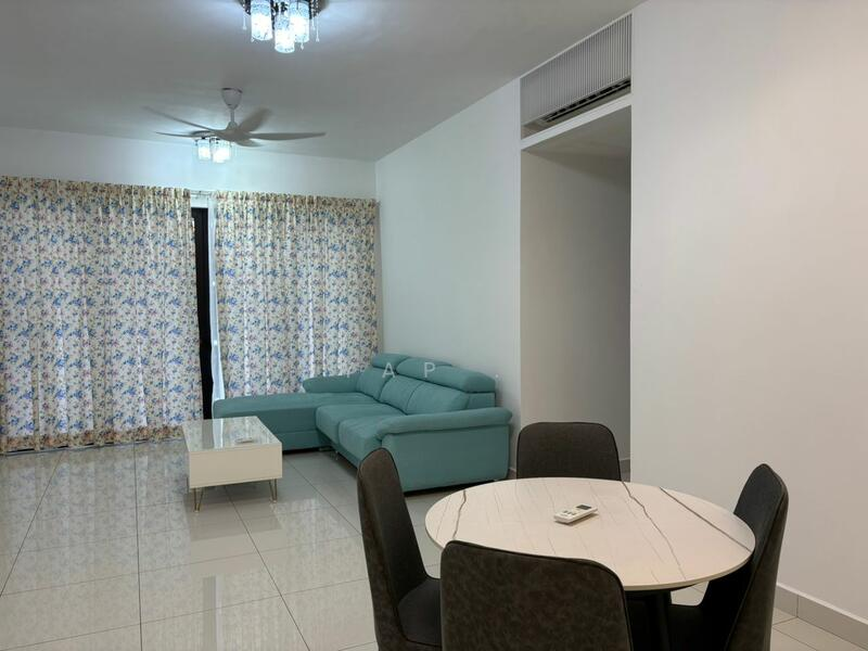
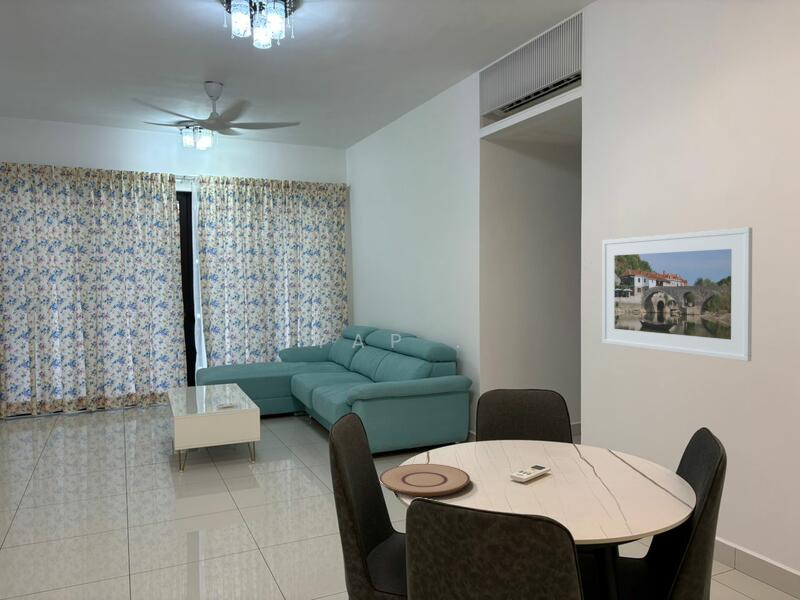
+ plate (424, 479)
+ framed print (667, 293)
